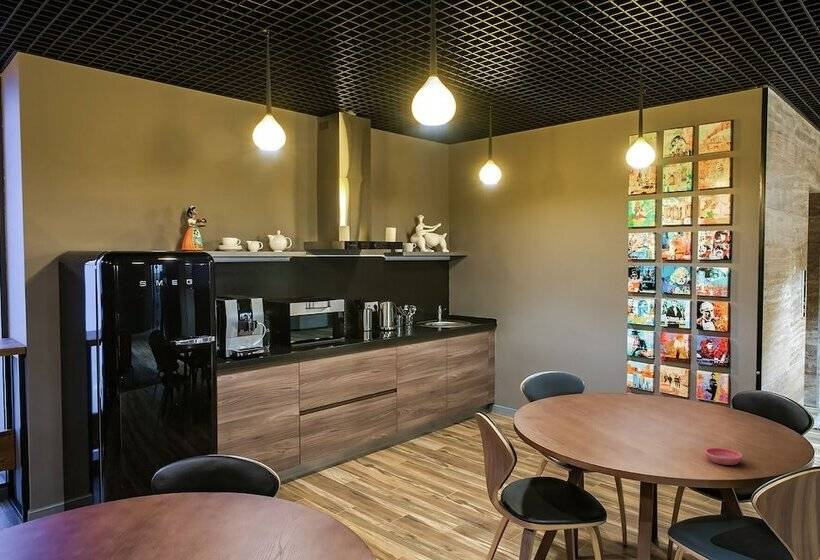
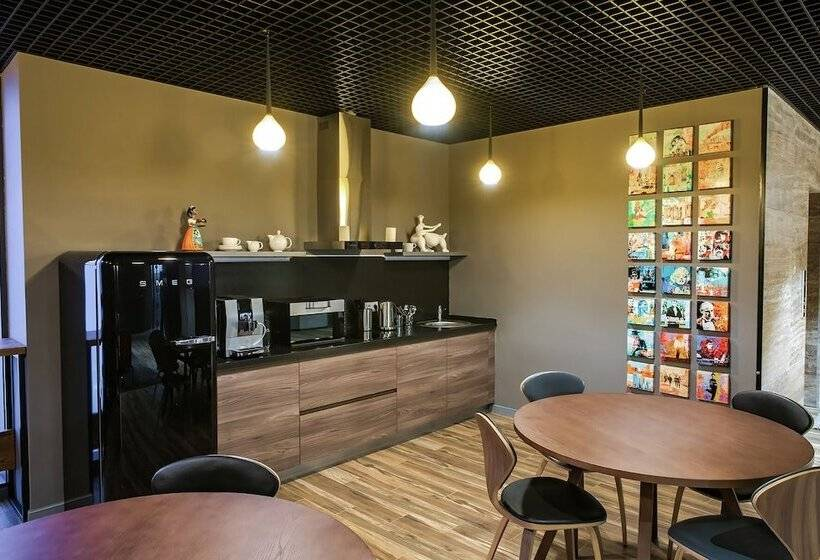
- saucer (723, 456)
